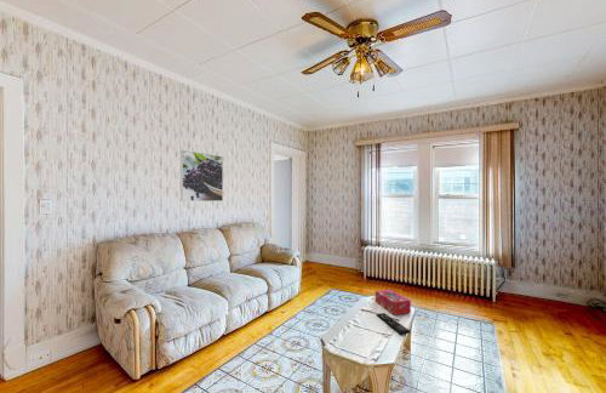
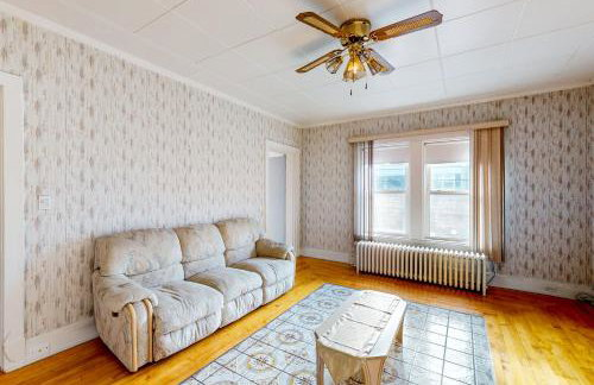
- tissue box (391, 301)
- remote control (391, 323)
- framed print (202, 177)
